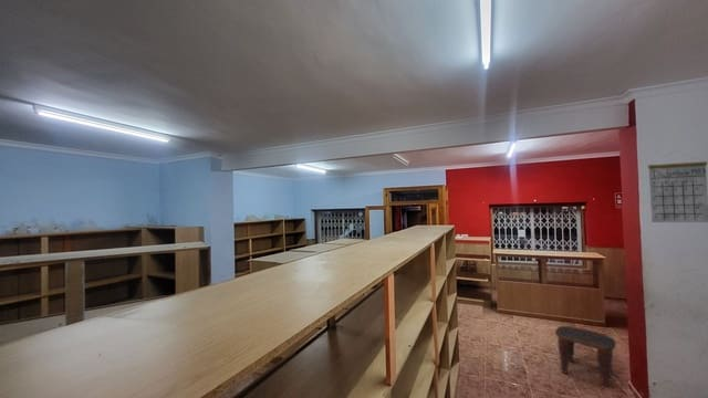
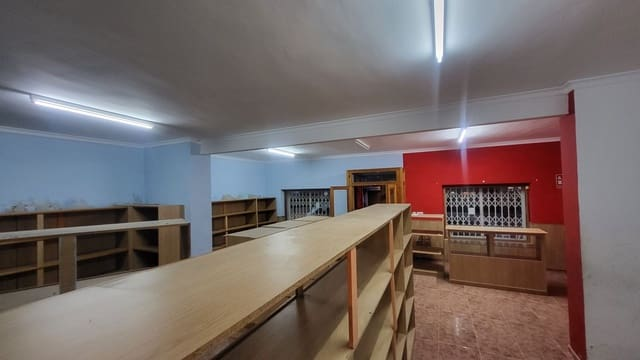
- calendar (677, 186)
- stool (587, 346)
